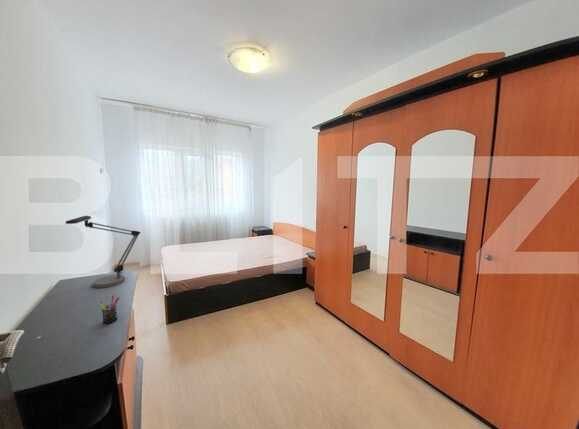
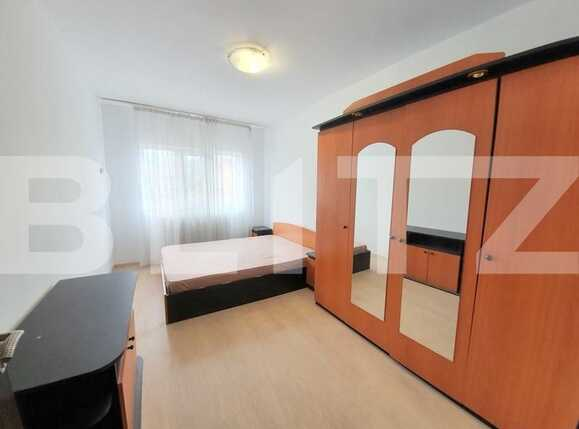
- pen holder (108, 308)
- desk lamp (121, 257)
